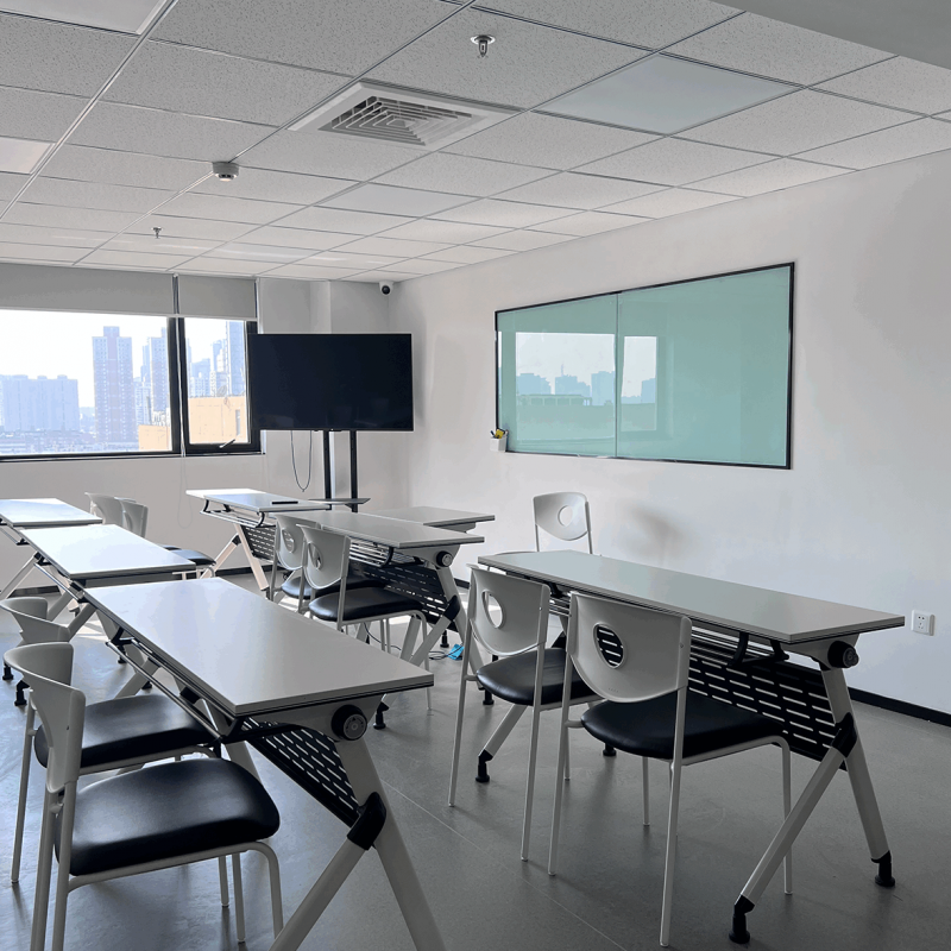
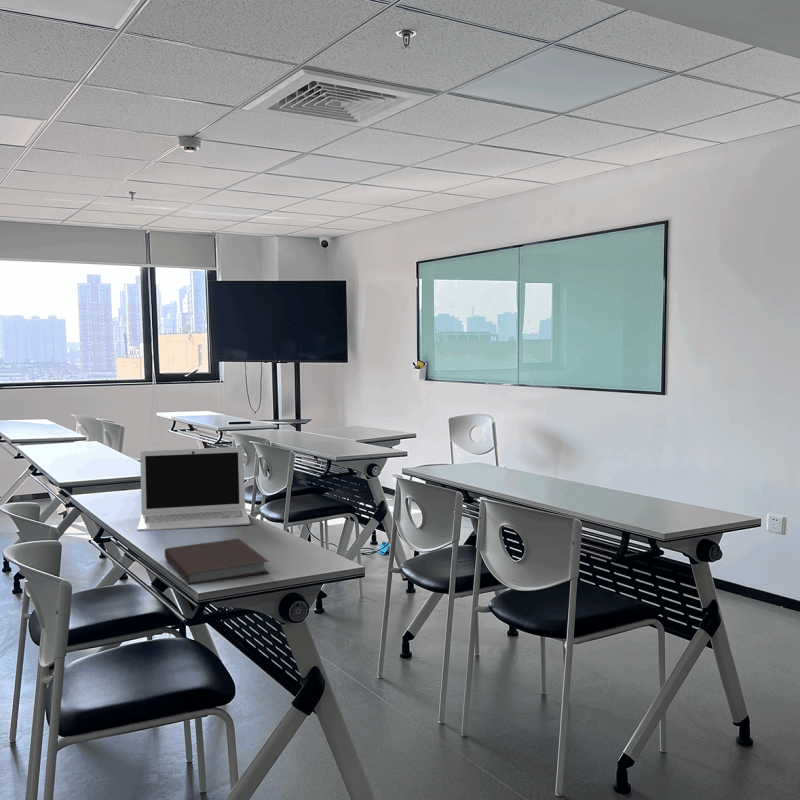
+ laptop (193, 486)
+ notebook (215, 560)
